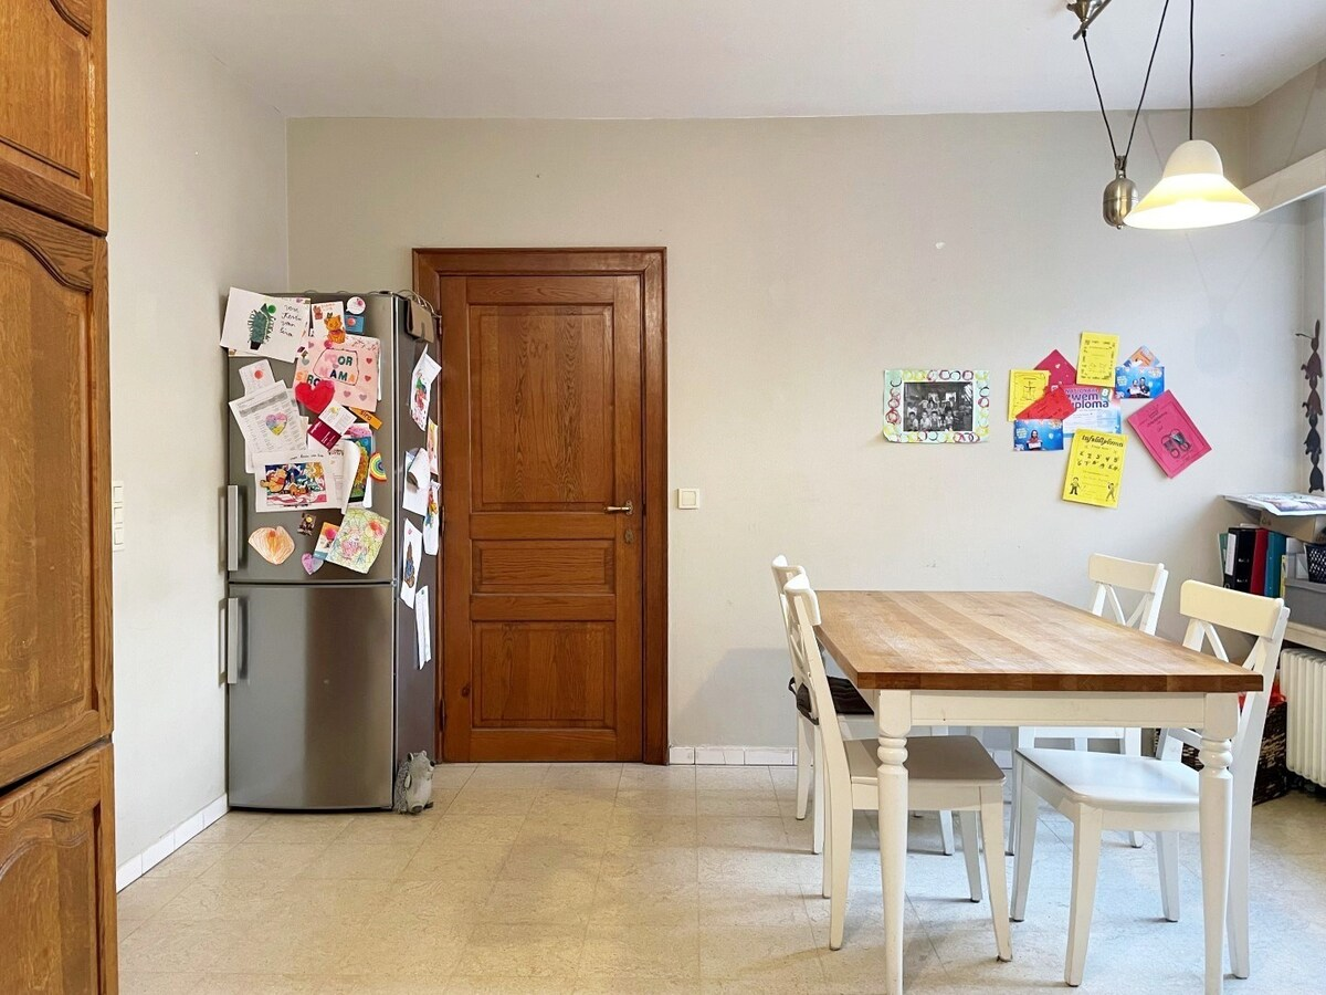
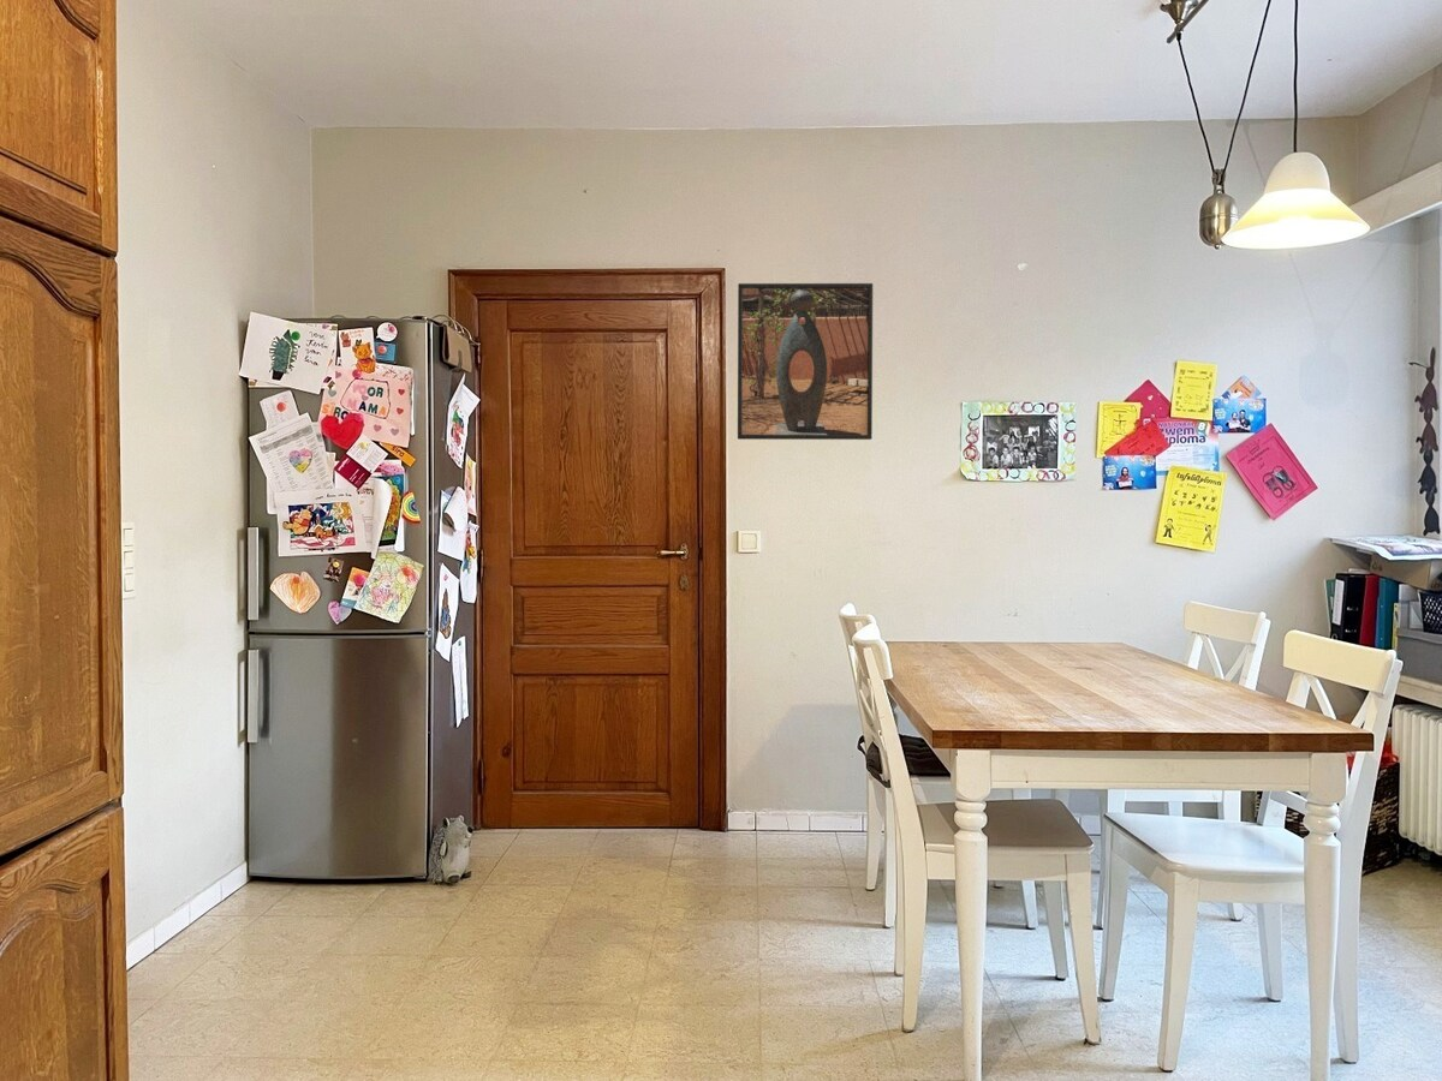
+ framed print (804, 362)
